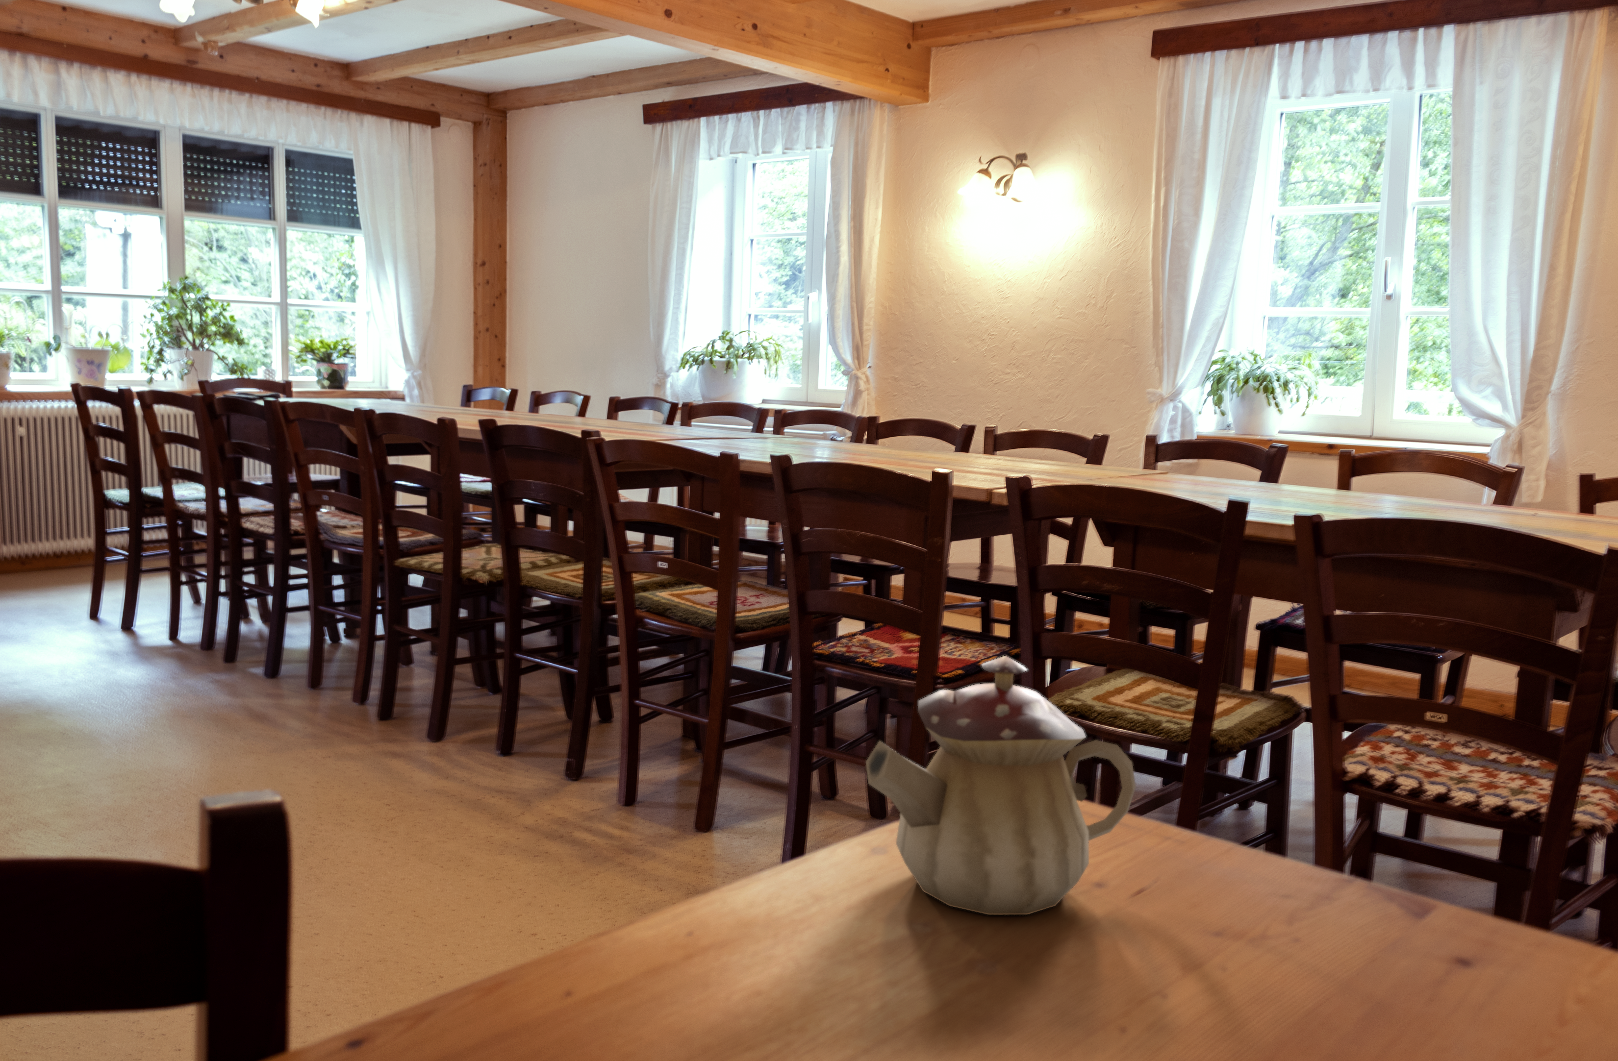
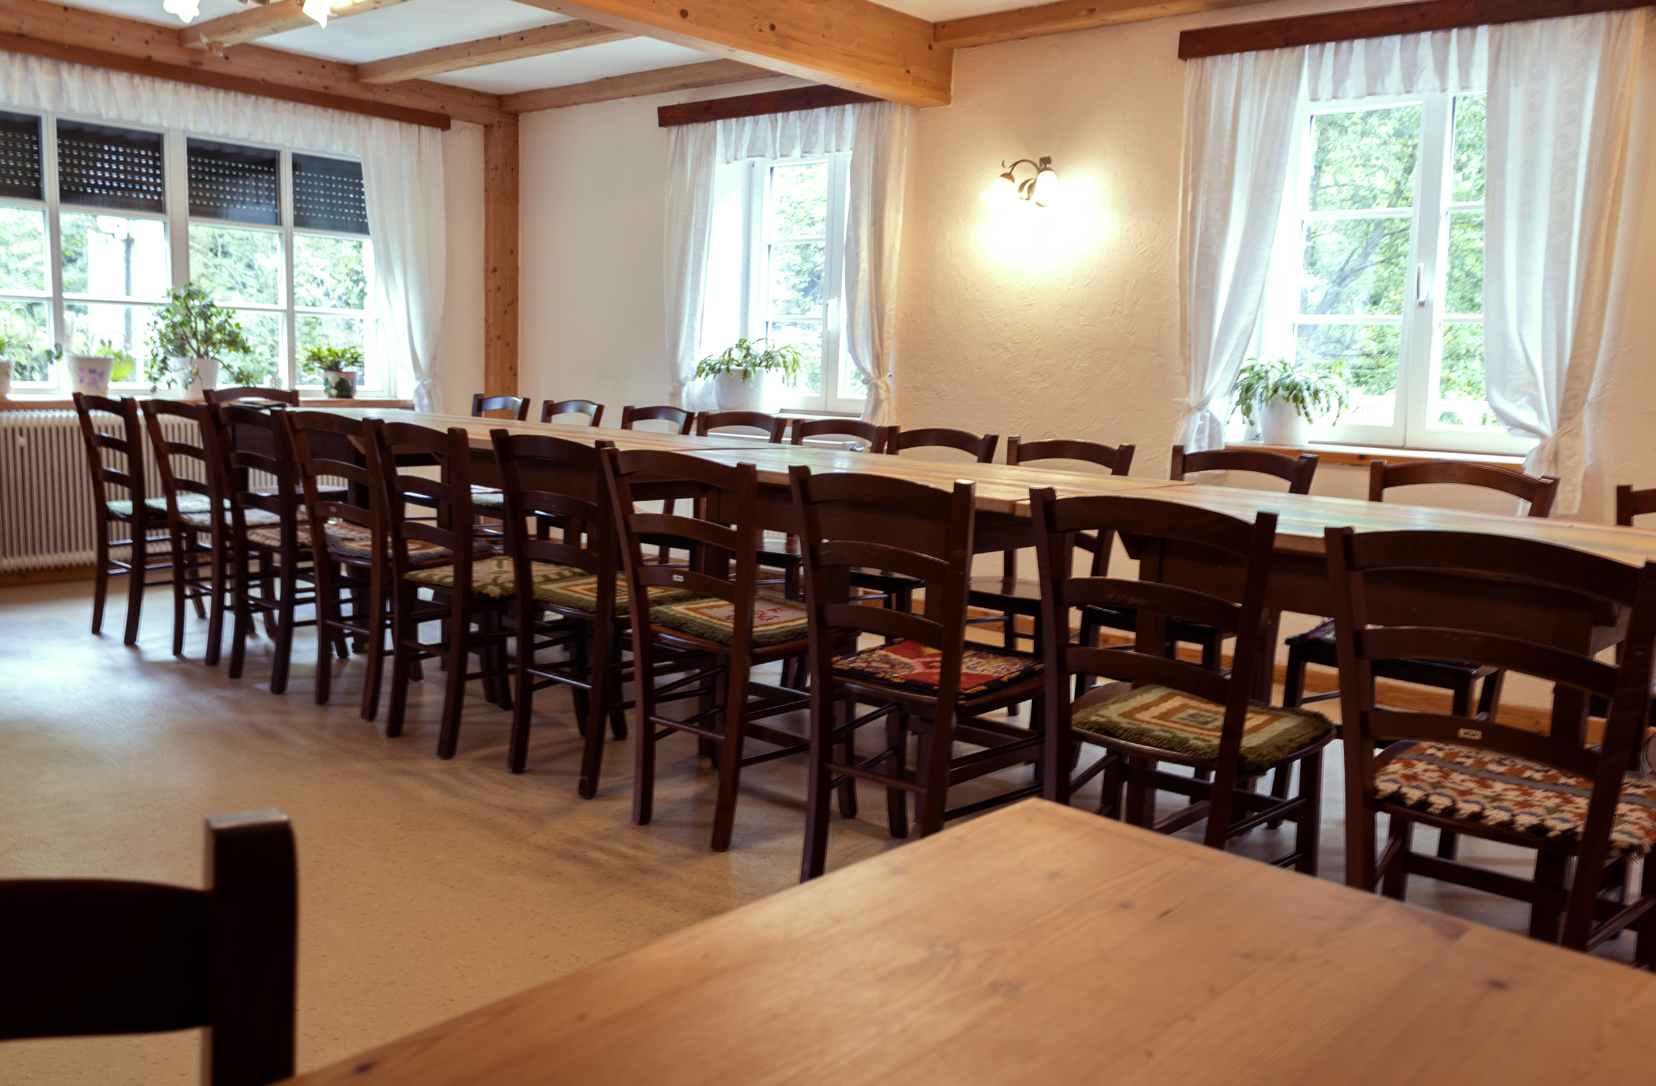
- teapot (1009, 770)
